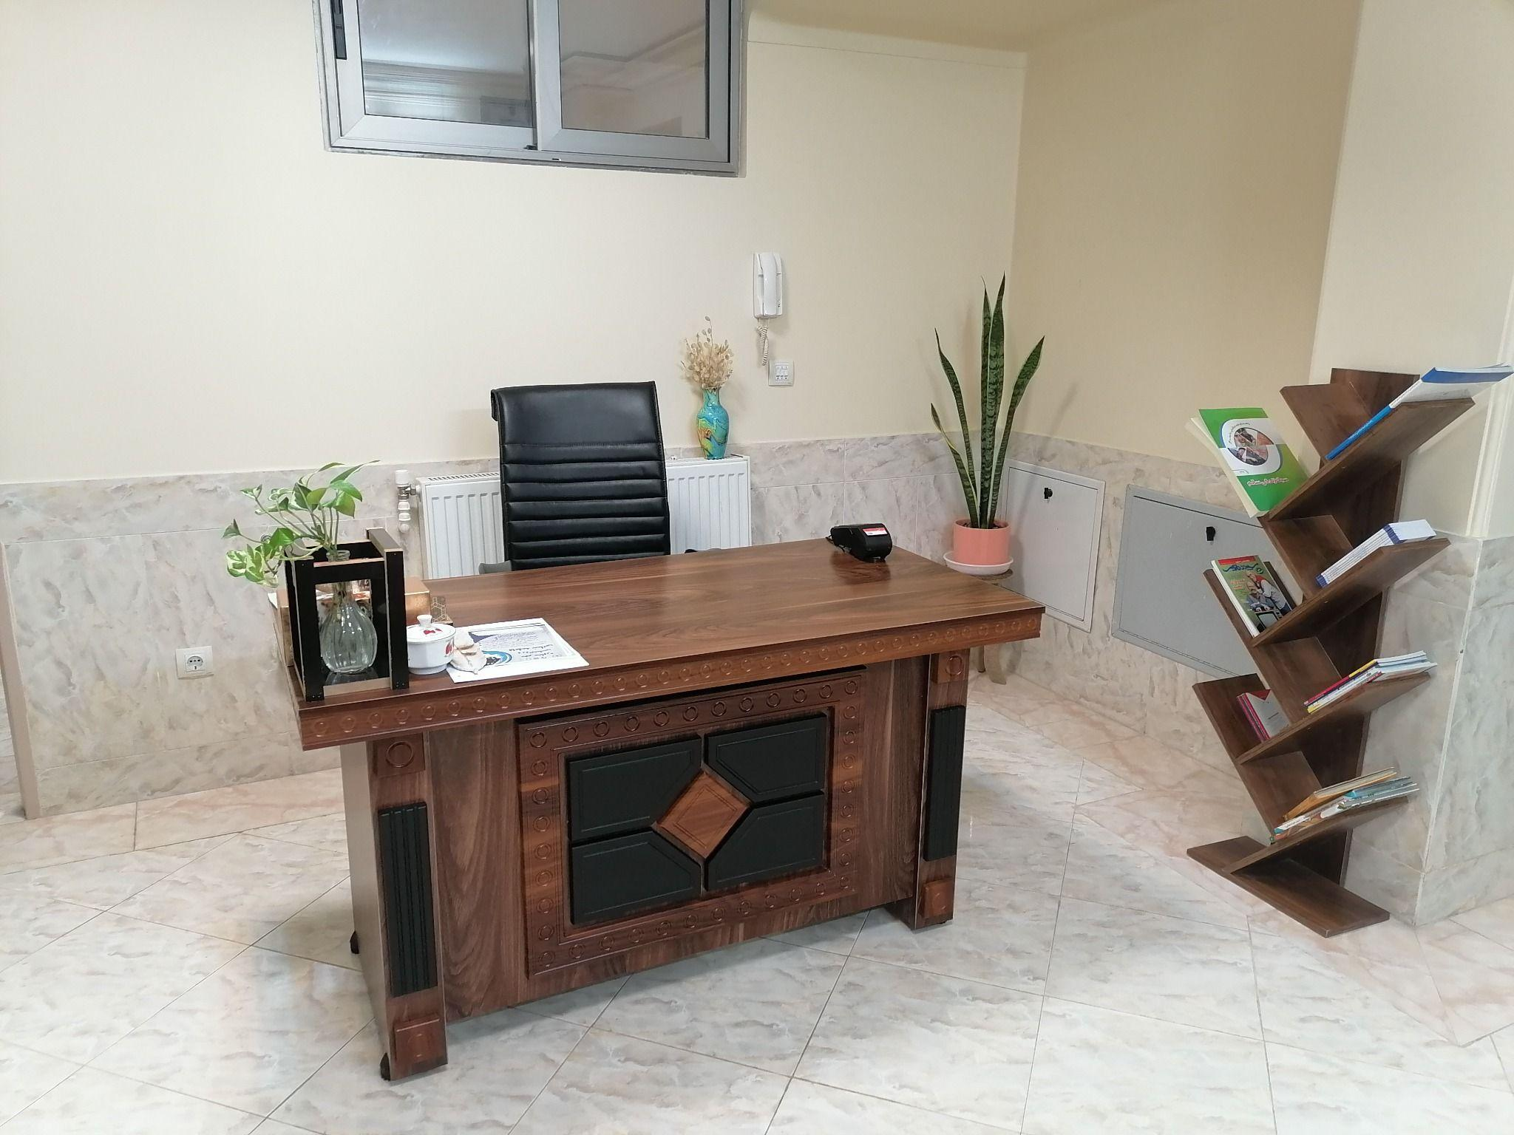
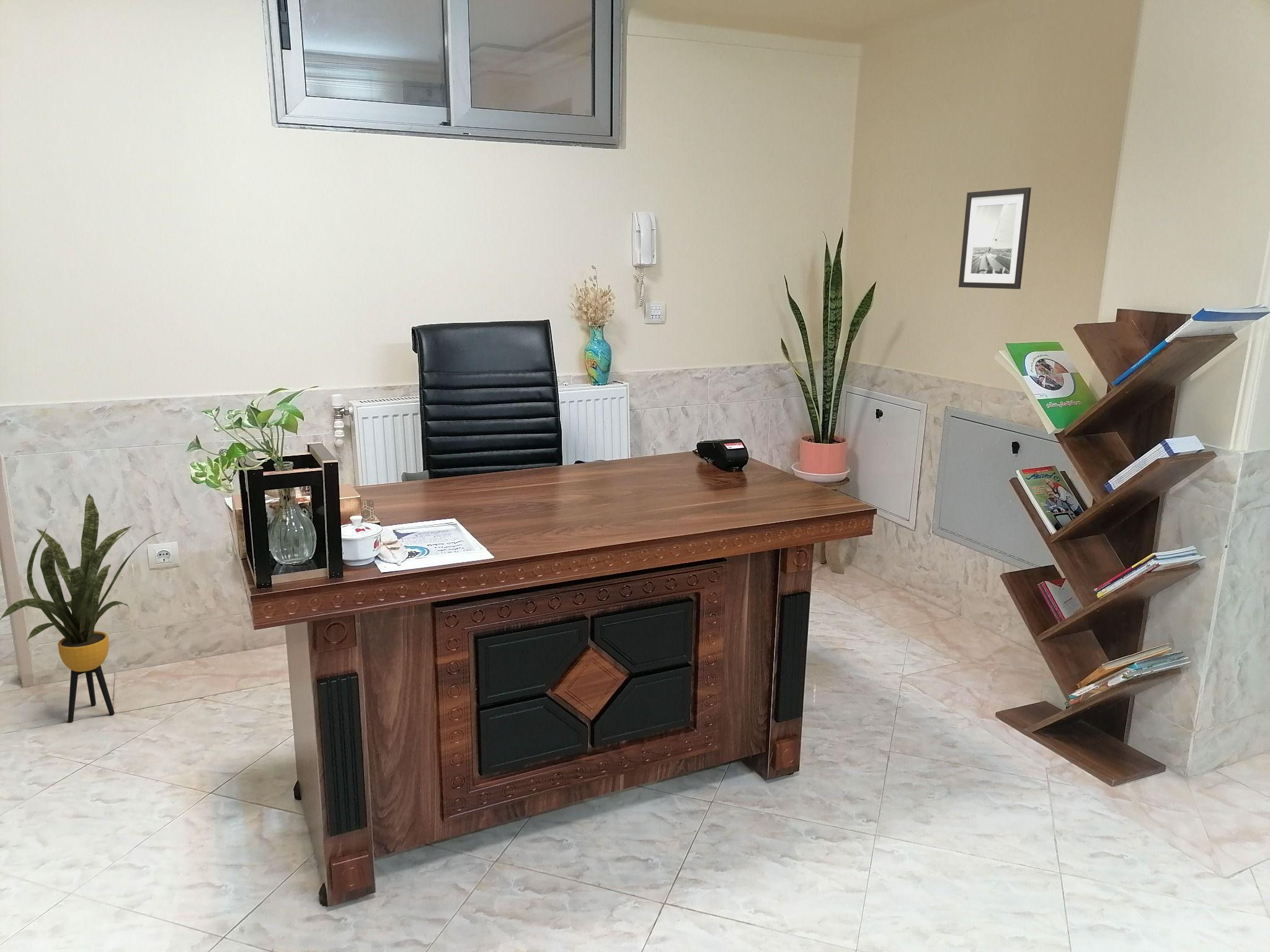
+ house plant (92, 612)
+ wall art (993, 239)
